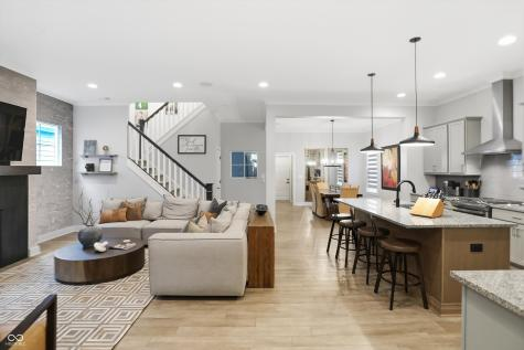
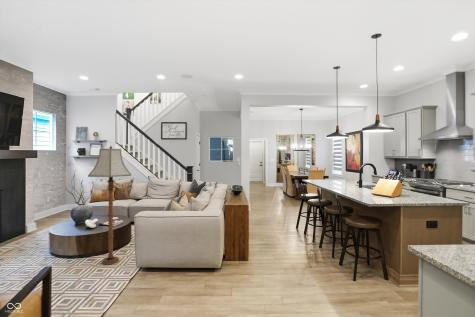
+ floor lamp (110, 203)
